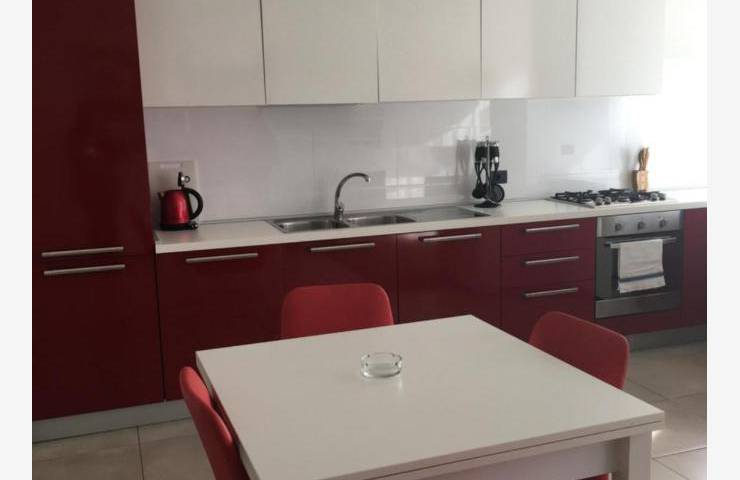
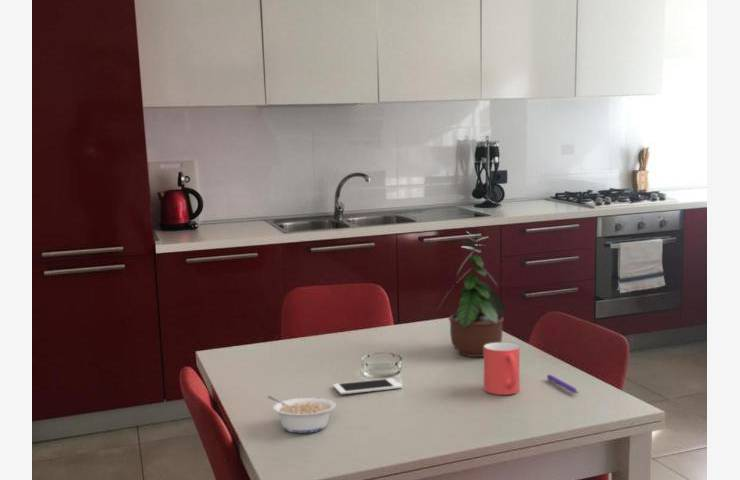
+ legume (302, 414)
+ mug (504, 370)
+ potted plant (472, 291)
+ cell phone (367, 386)
+ pen (562, 383)
